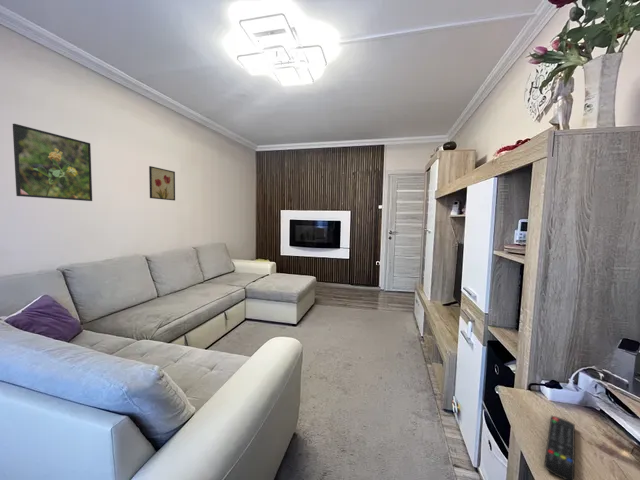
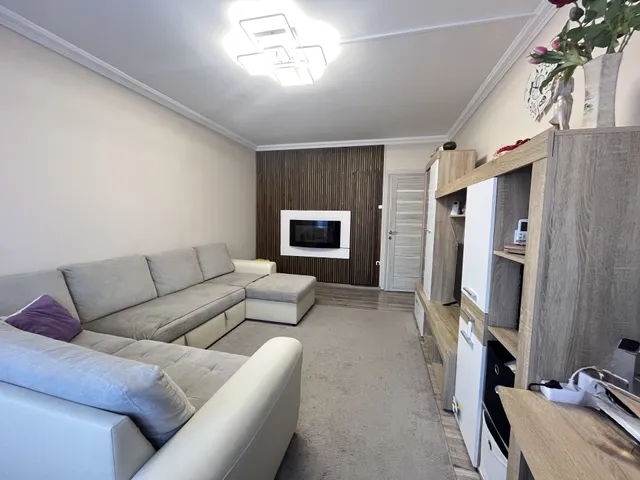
- wall art (162, 184)
- remote control (560, 444)
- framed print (57, 166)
